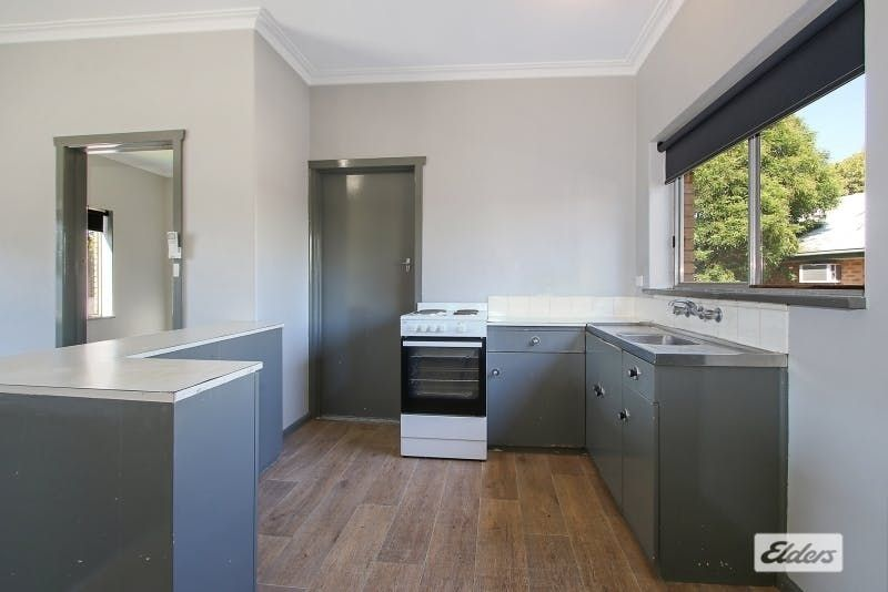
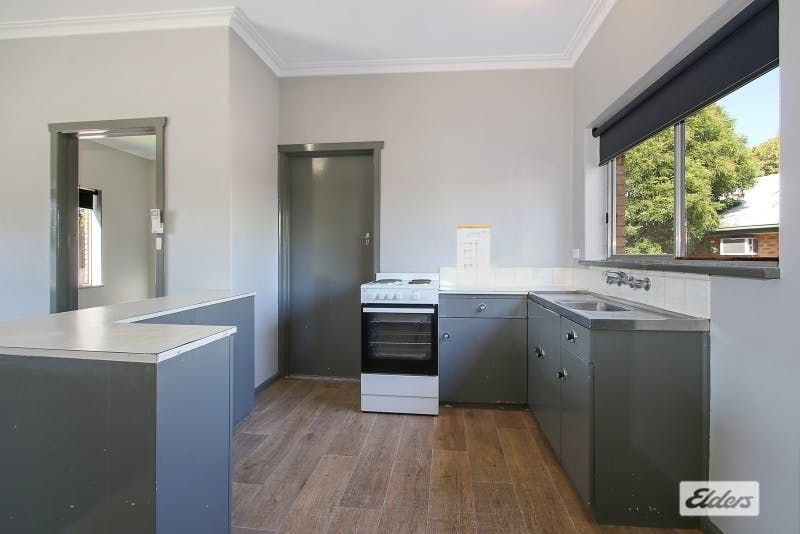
+ calendar (473, 243)
